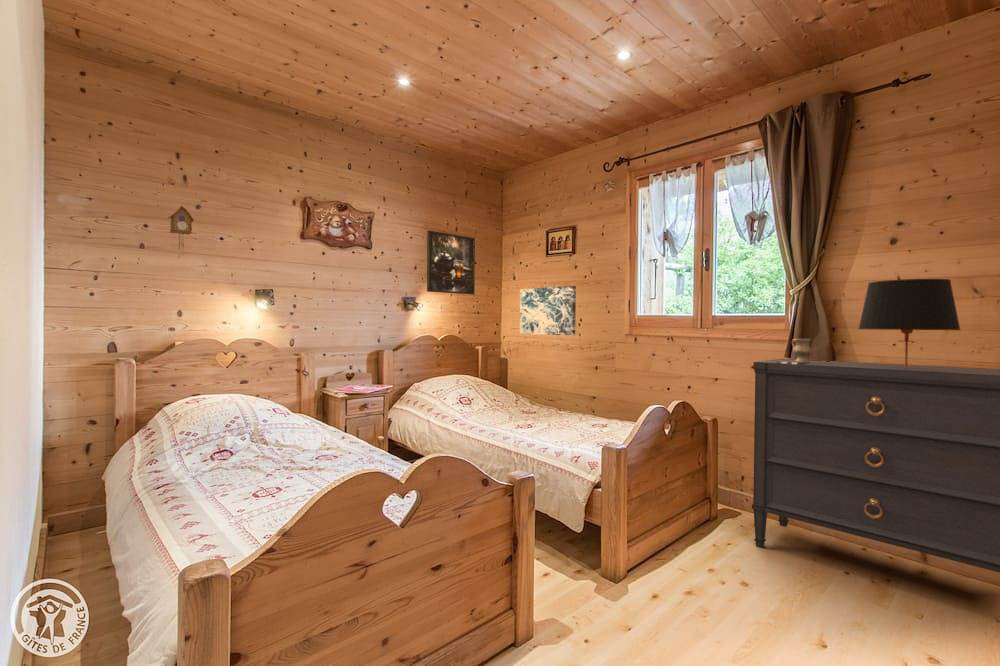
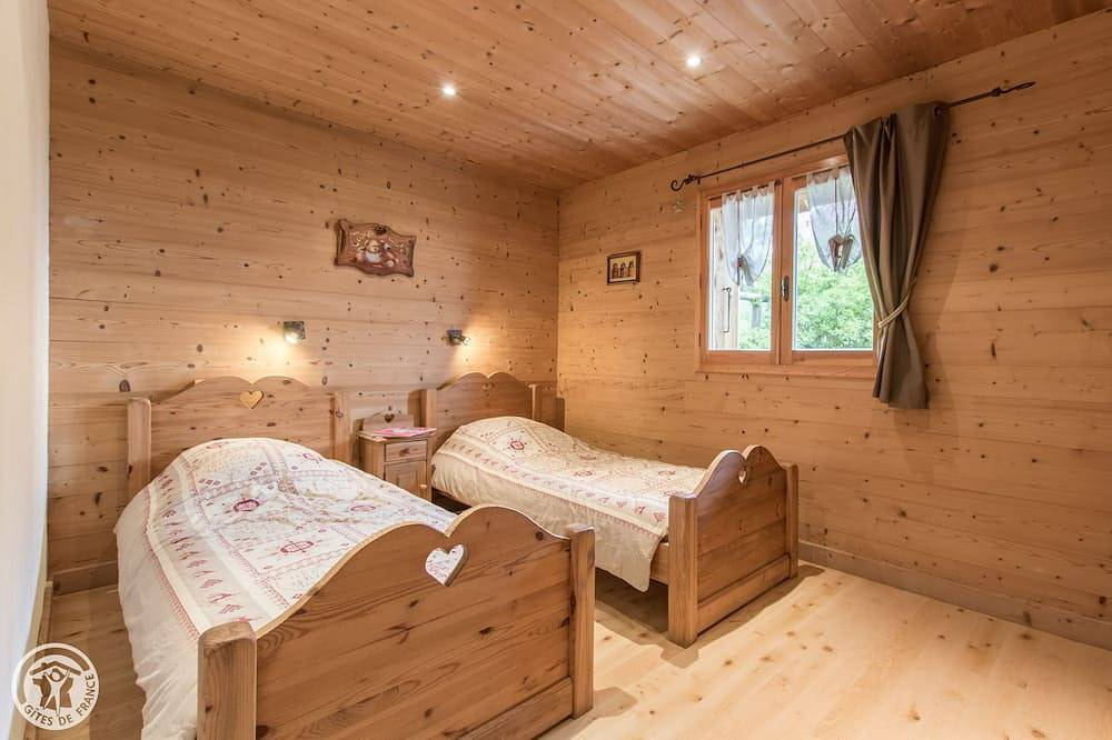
- table lamp (906, 324)
- wall art (546, 311)
- cuckoo clock (181, 232)
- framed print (451, 263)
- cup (797, 350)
- dresser (883, 467)
